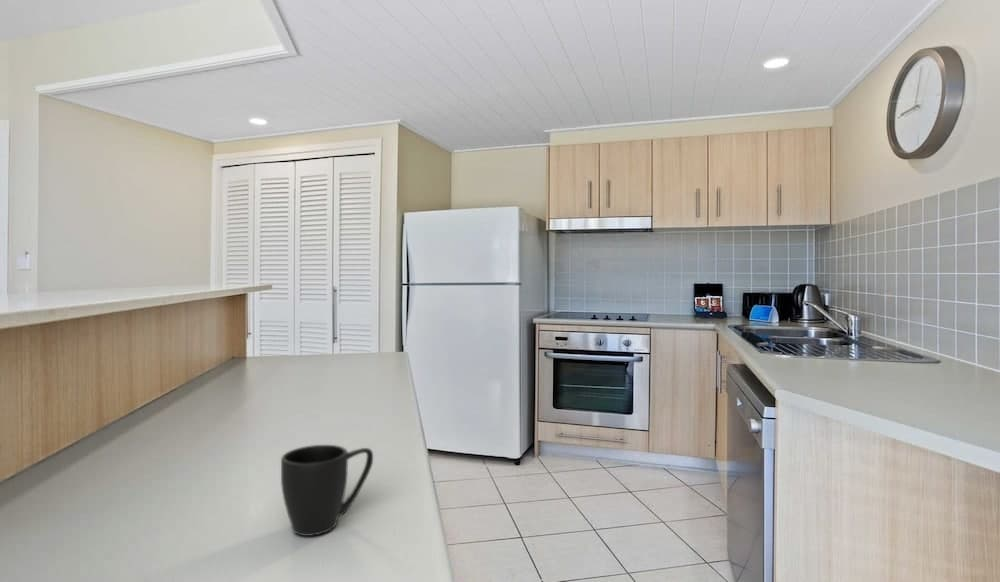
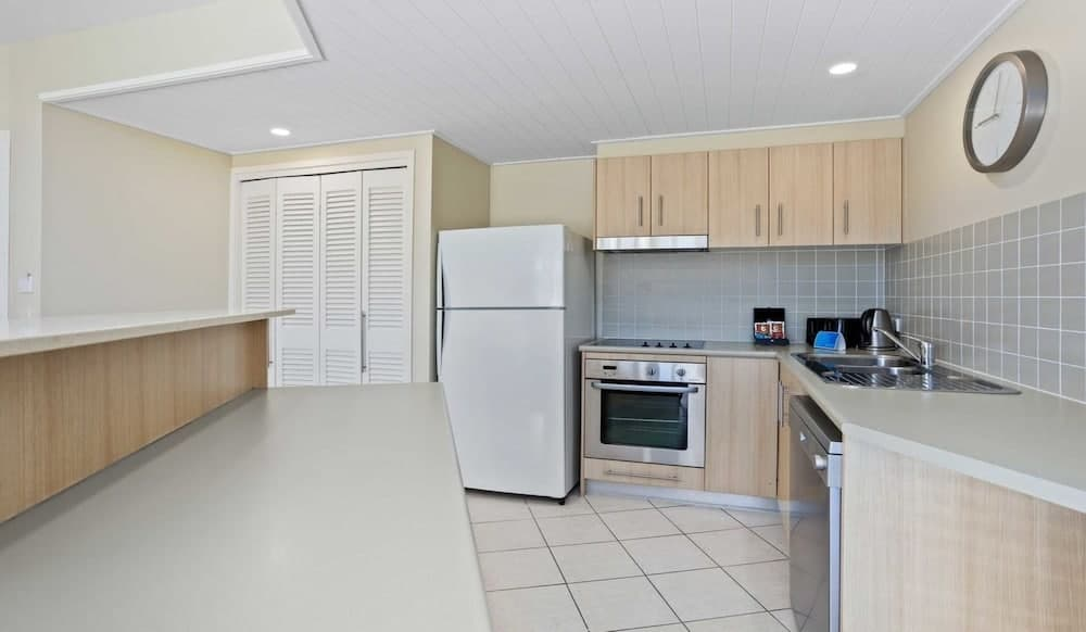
- mug (329, 486)
